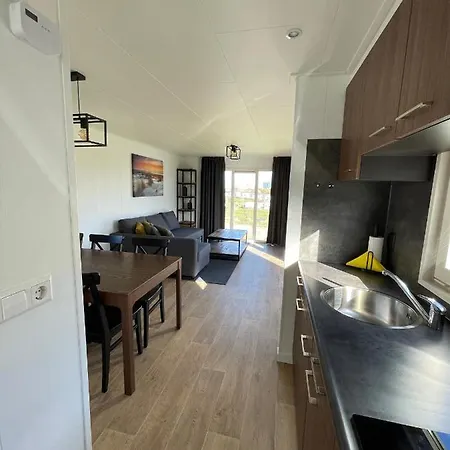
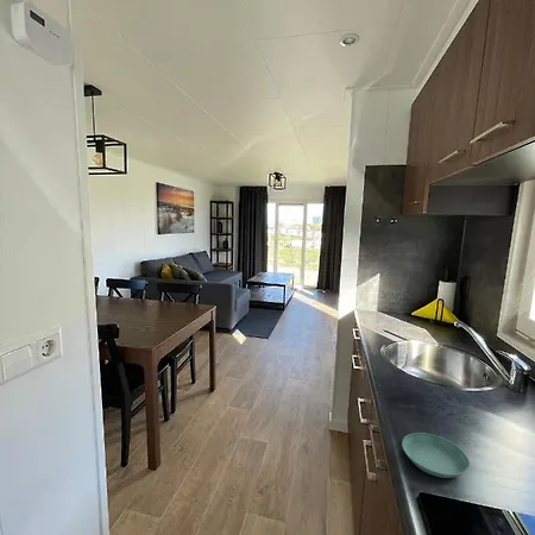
+ saucer (434, 457)
